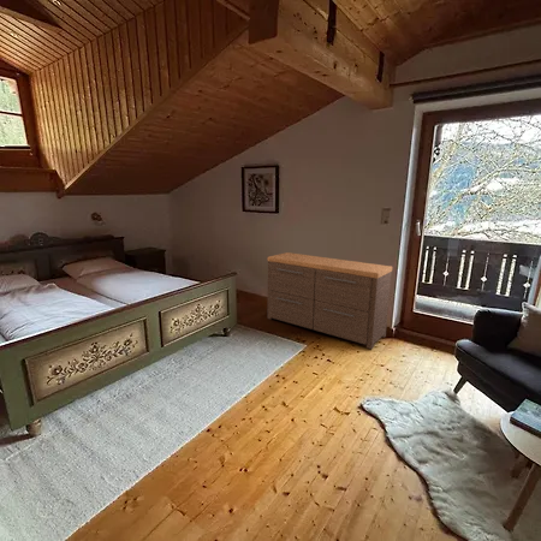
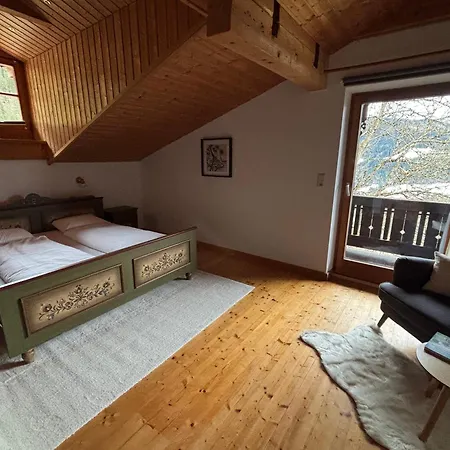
- dresser (322, 295)
